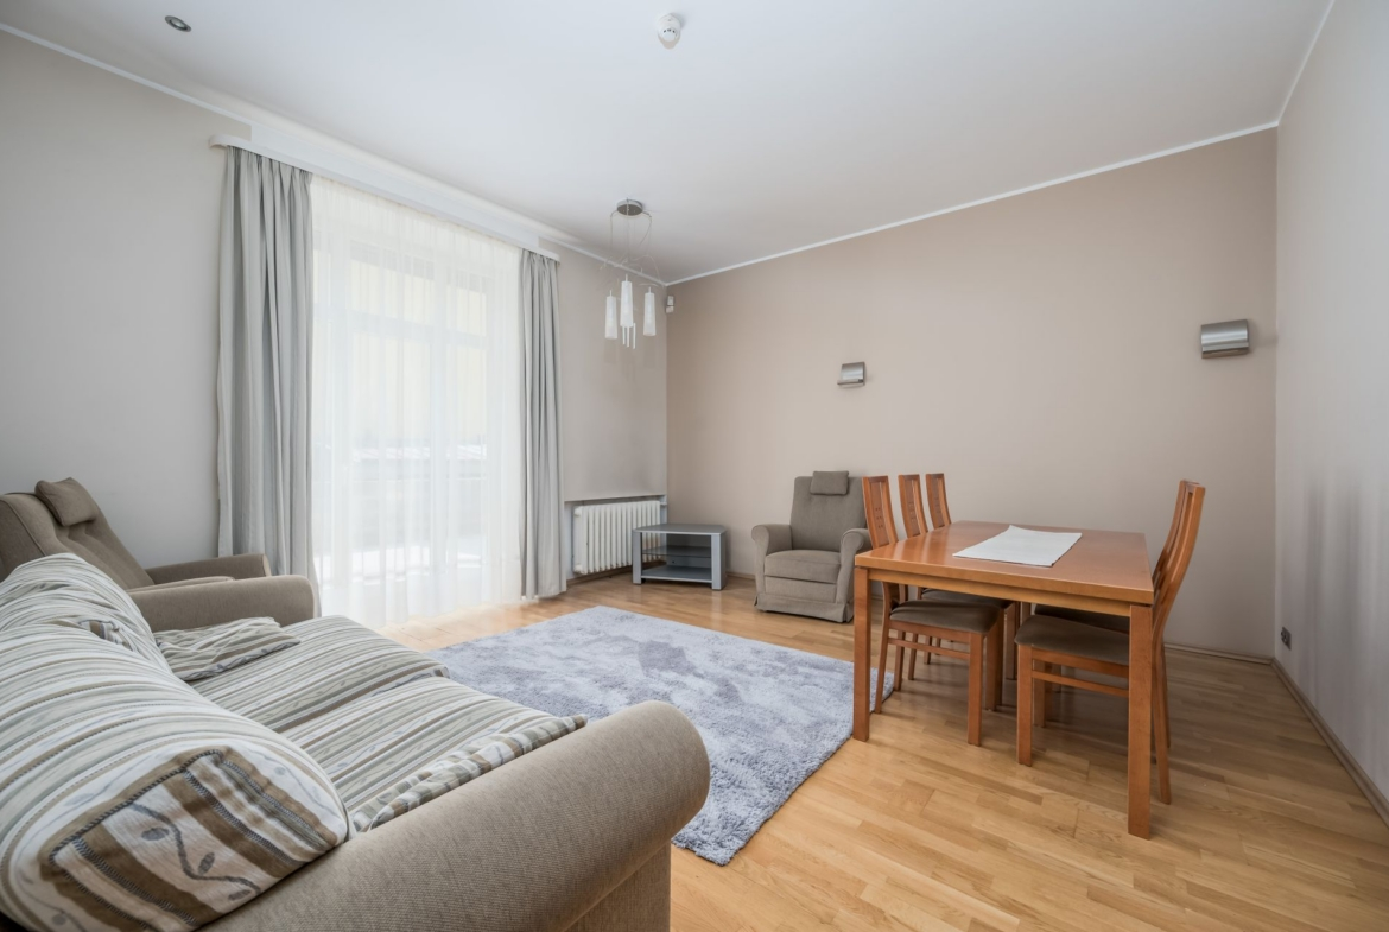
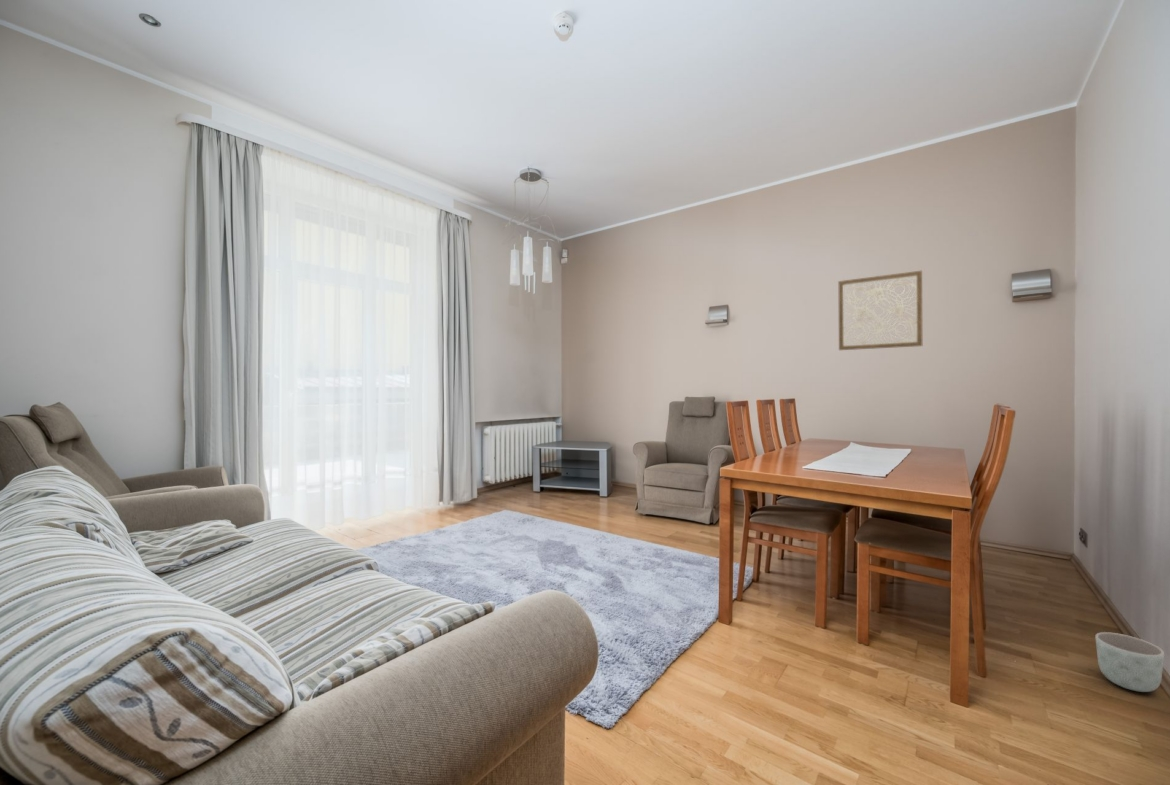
+ planter (1128, 664)
+ wall art (880, 314)
